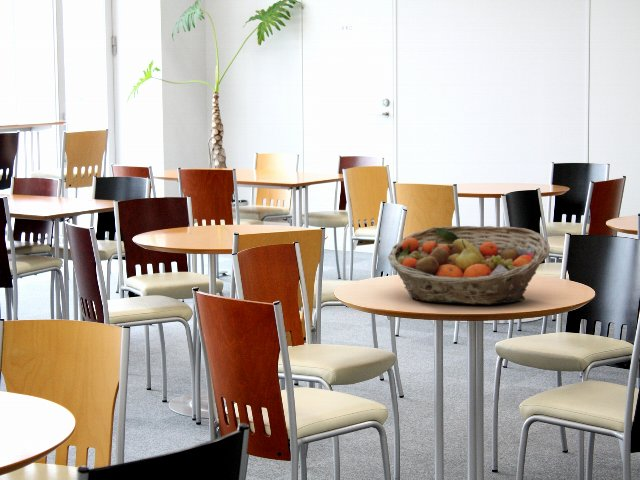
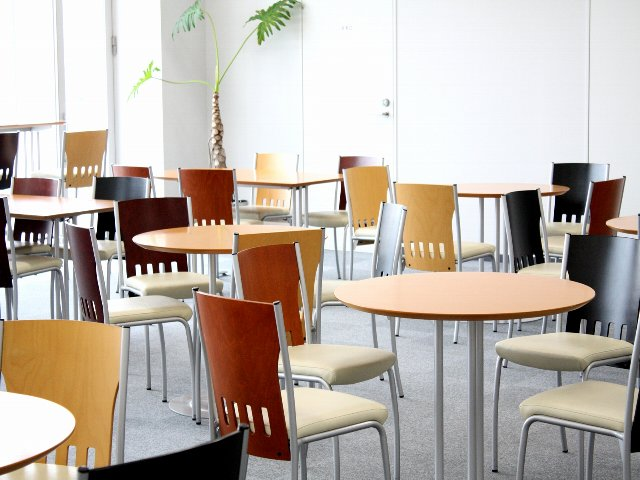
- fruit basket (467, 263)
